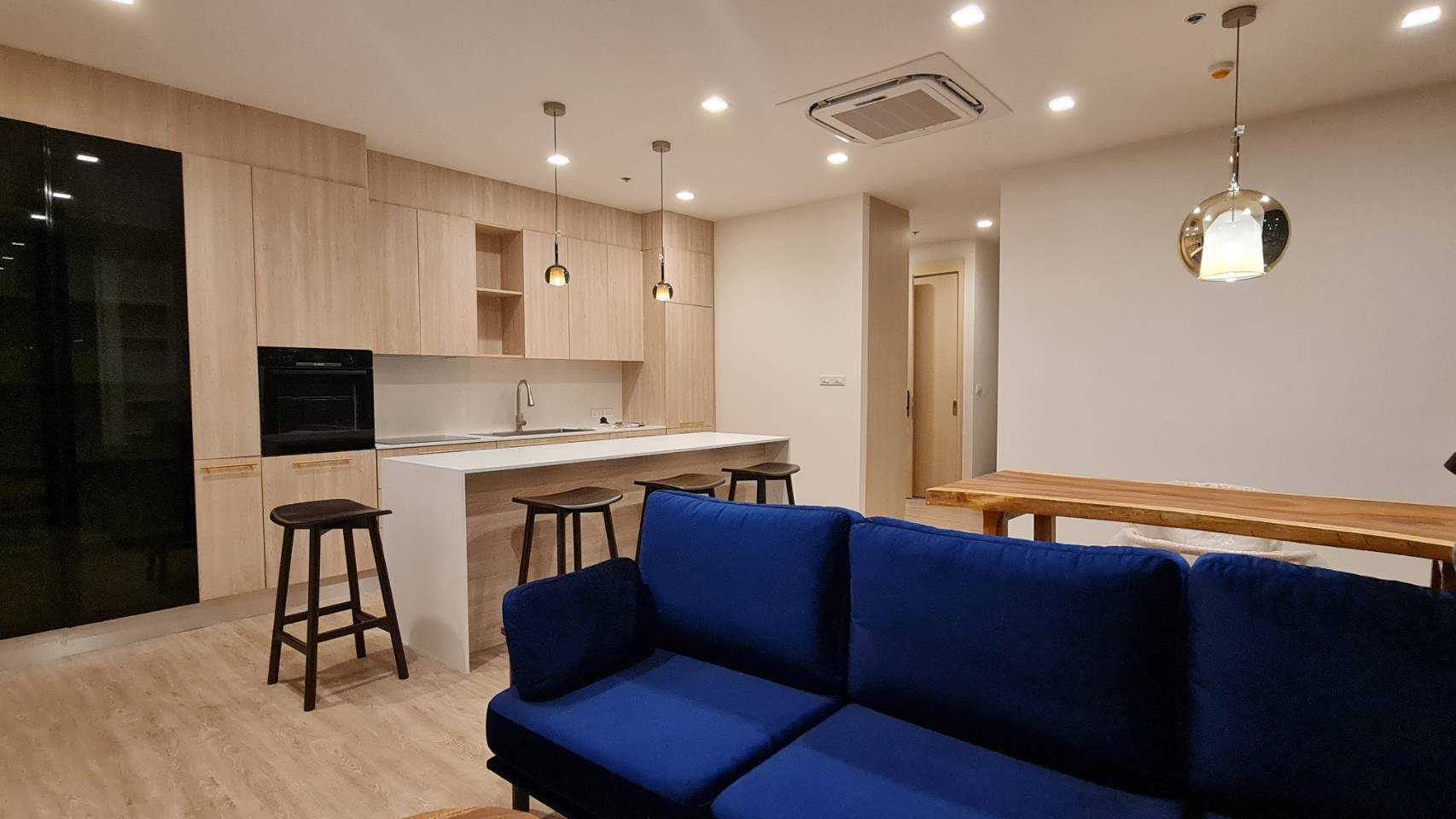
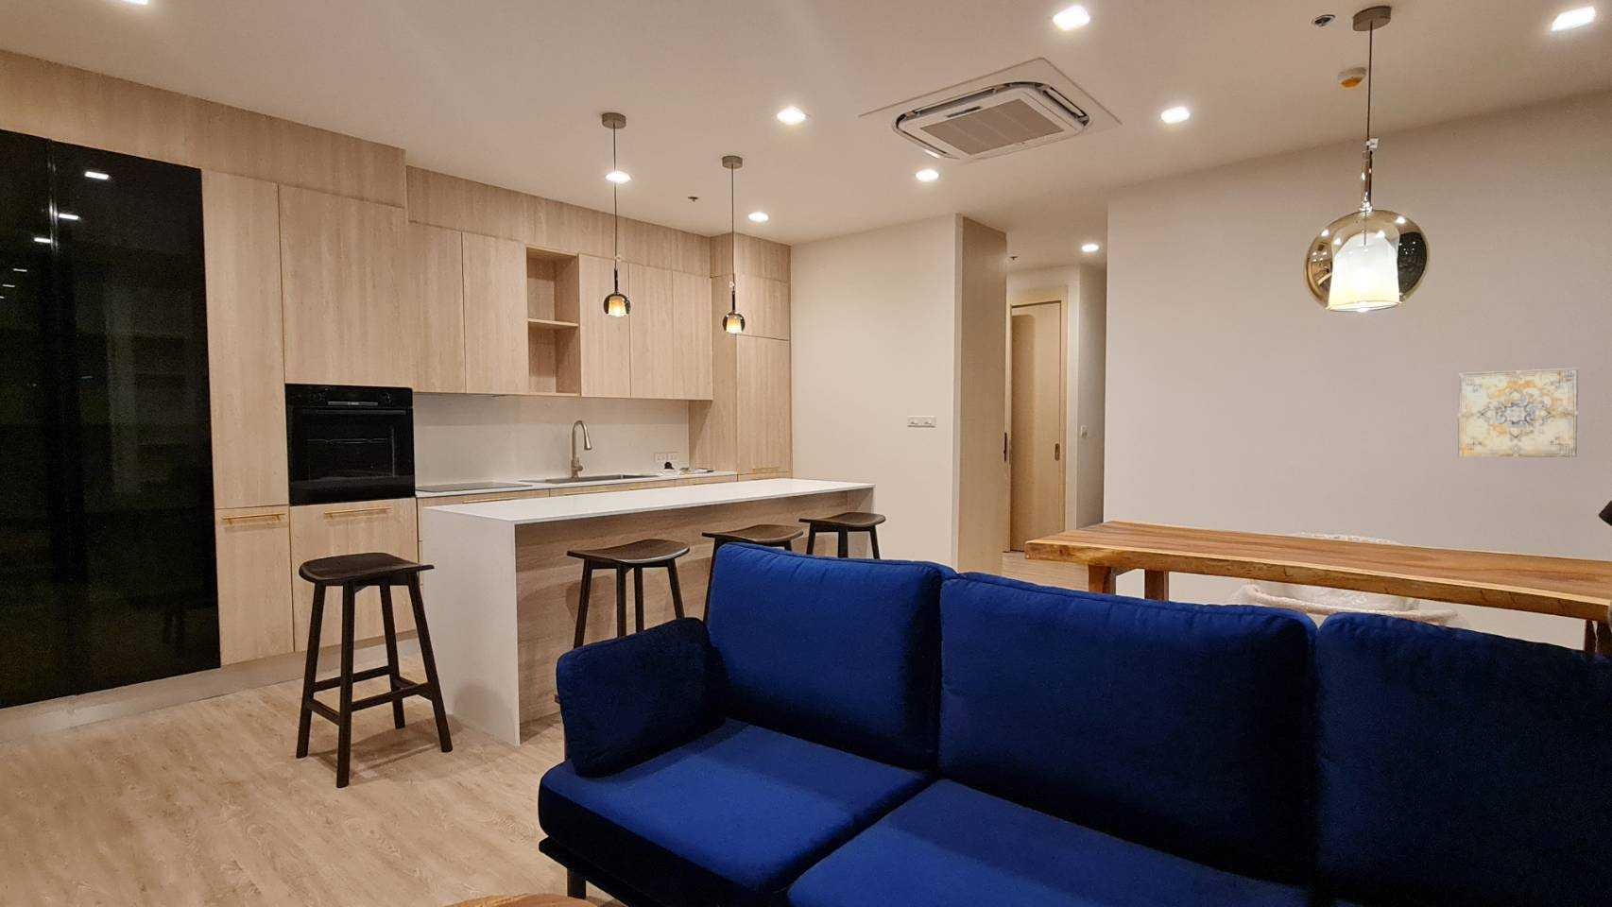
+ wall art (1515, 414)
